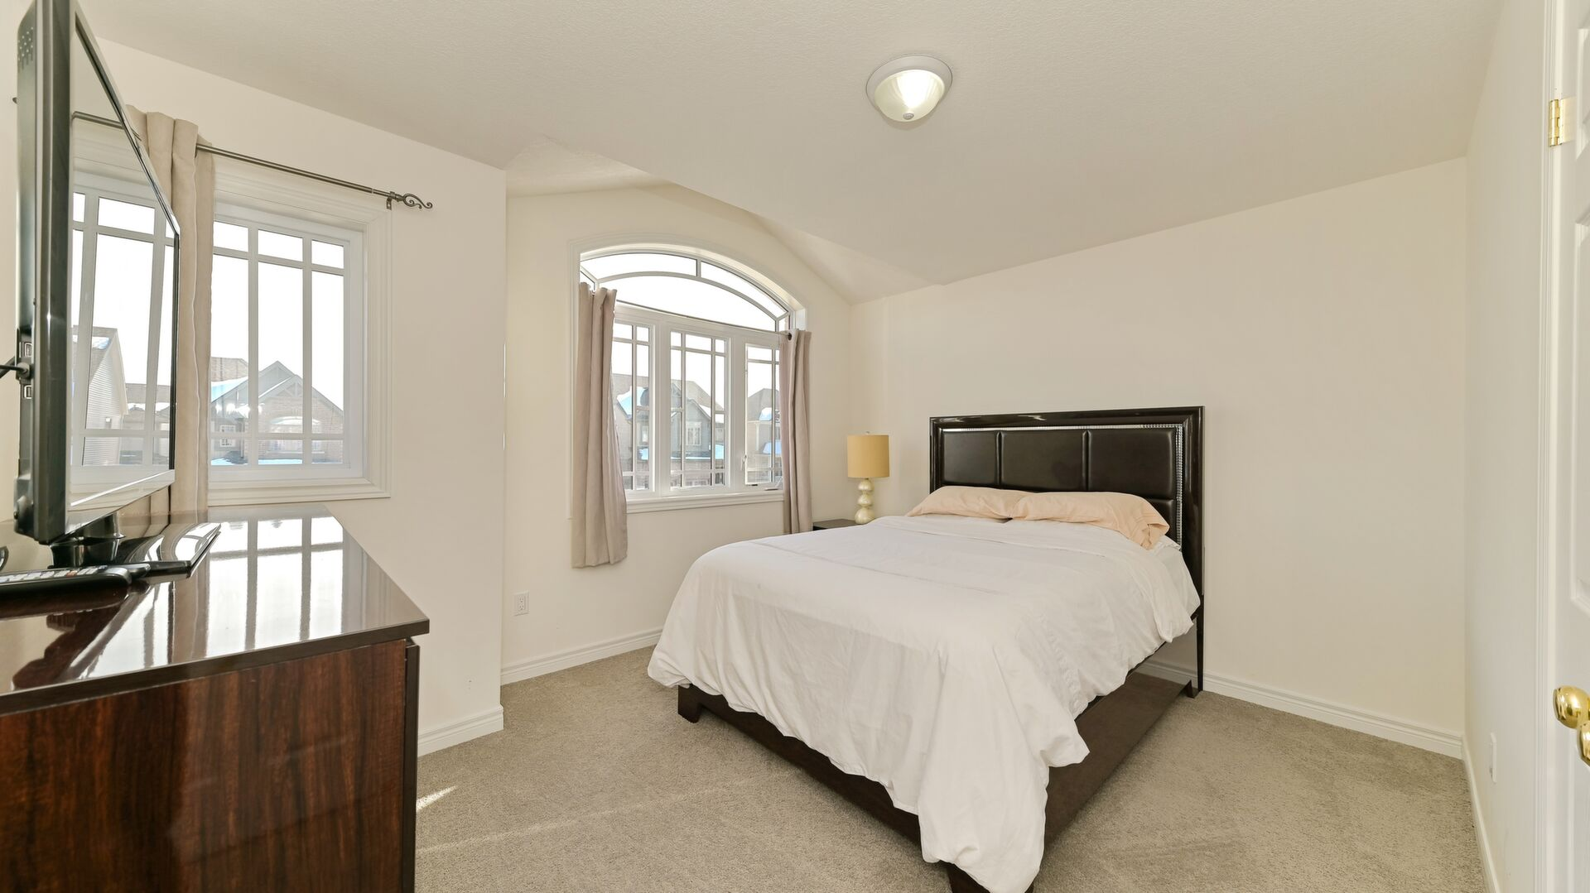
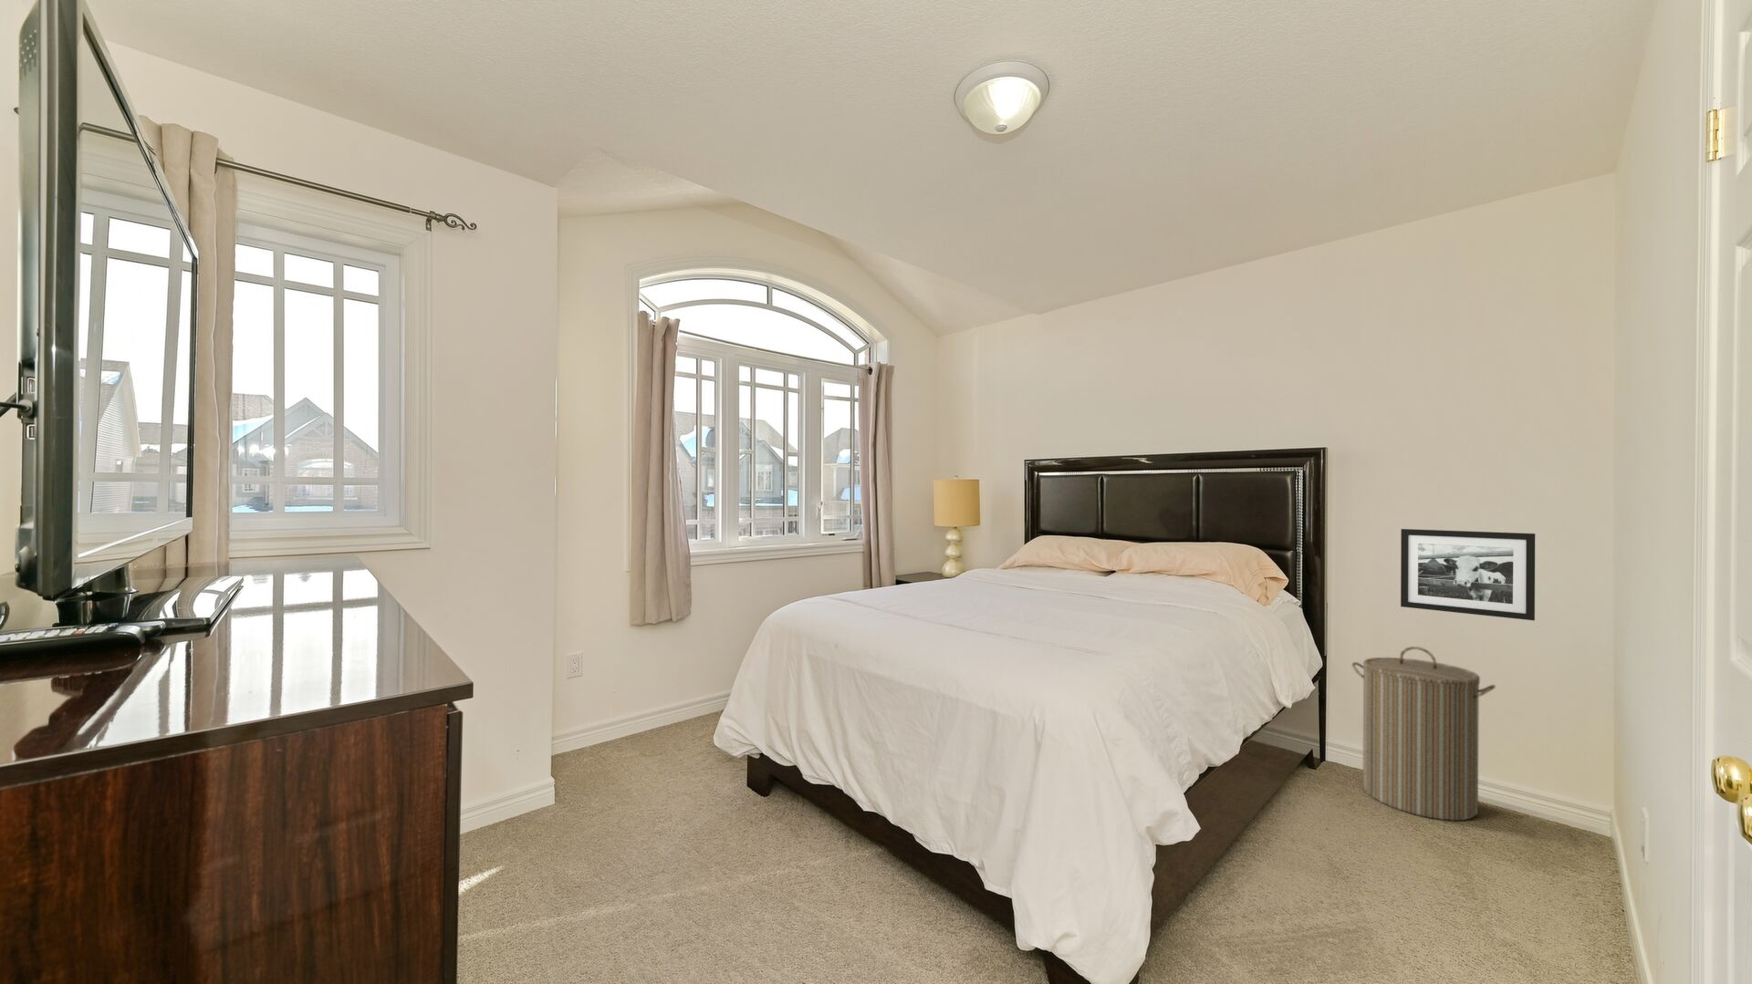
+ picture frame (1463, 571)
+ laundry hamper (1419, 723)
